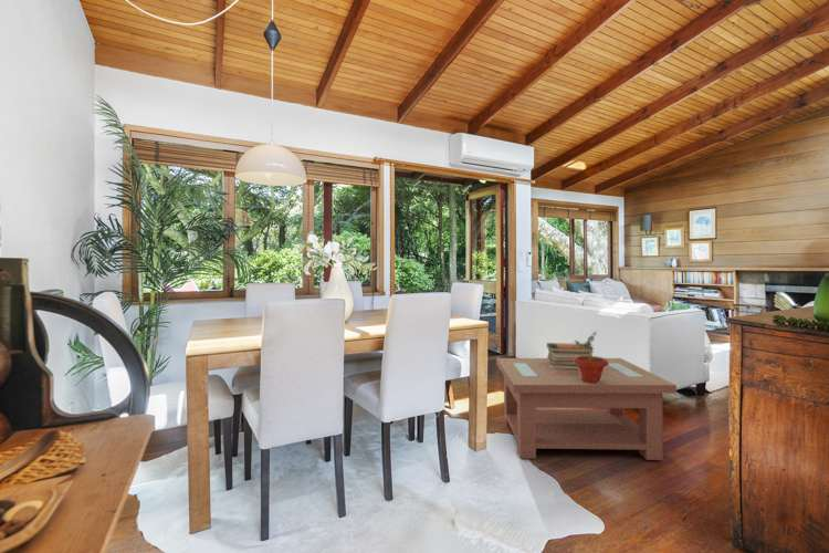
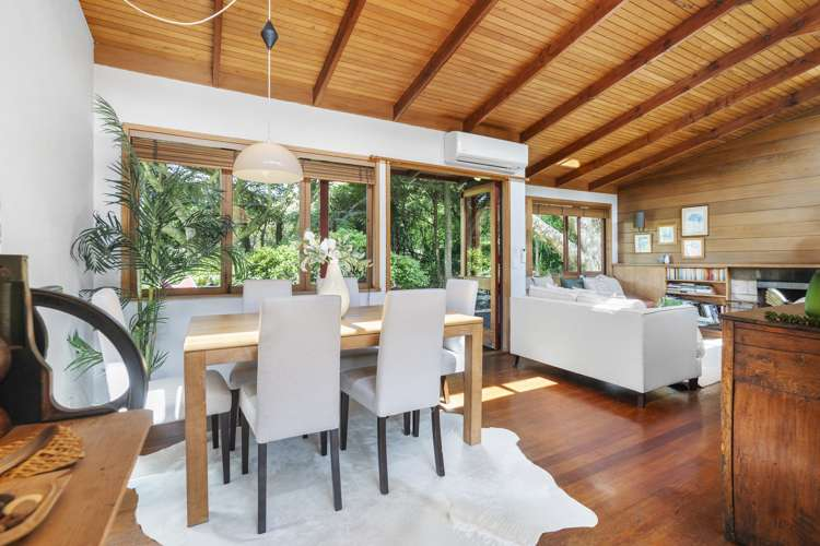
- potted plant (590, 355)
- book stack (569, 355)
- coffee table (574, 404)
